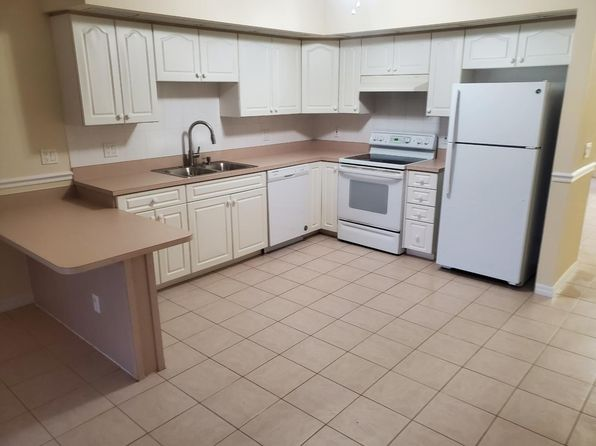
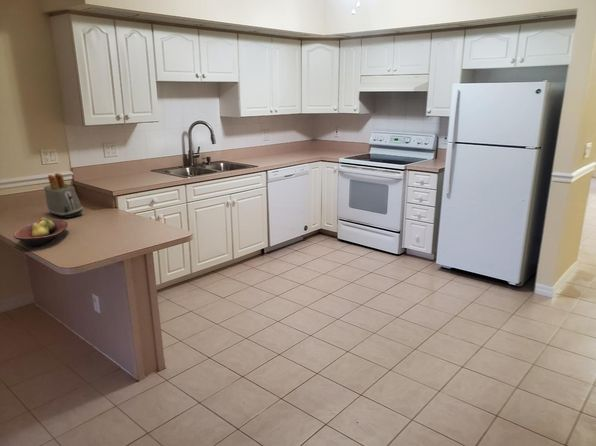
+ fruit bowl (42, 229)
+ toaster (62, 194)
